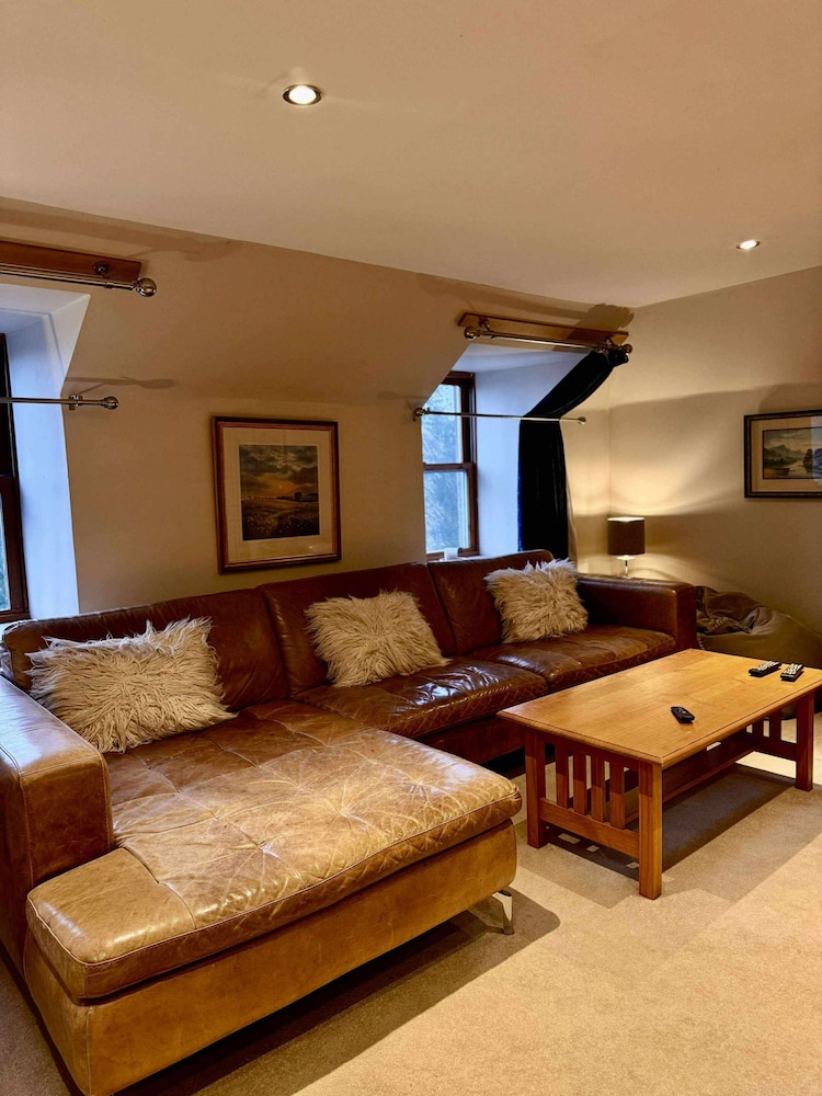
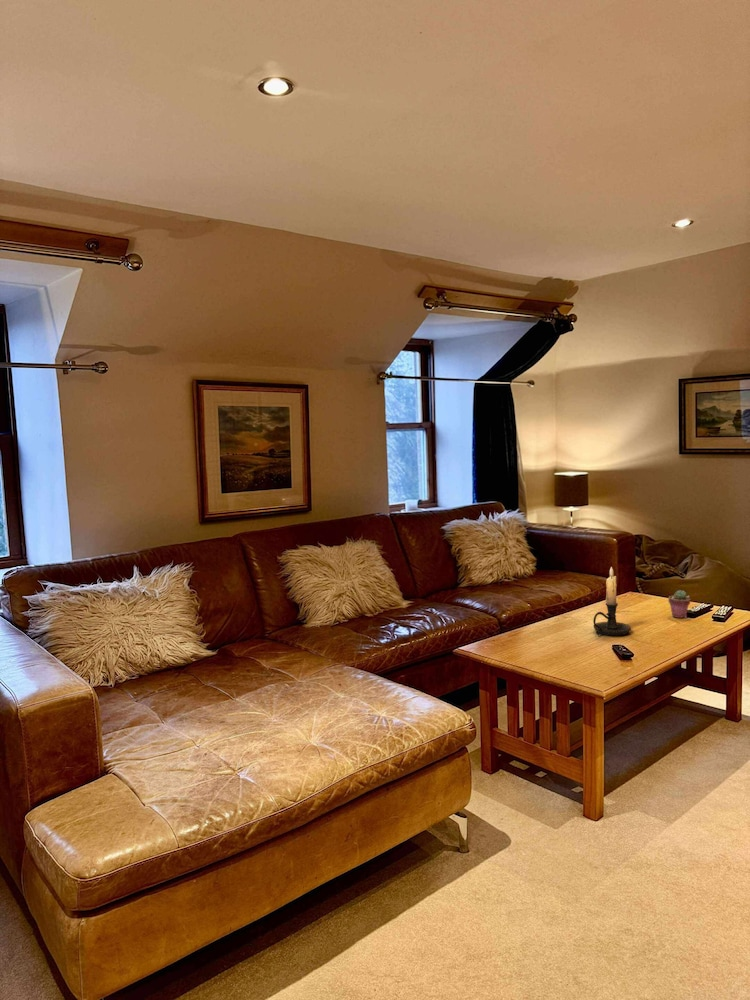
+ potted succulent (679, 603)
+ candle holder (608, 600)
